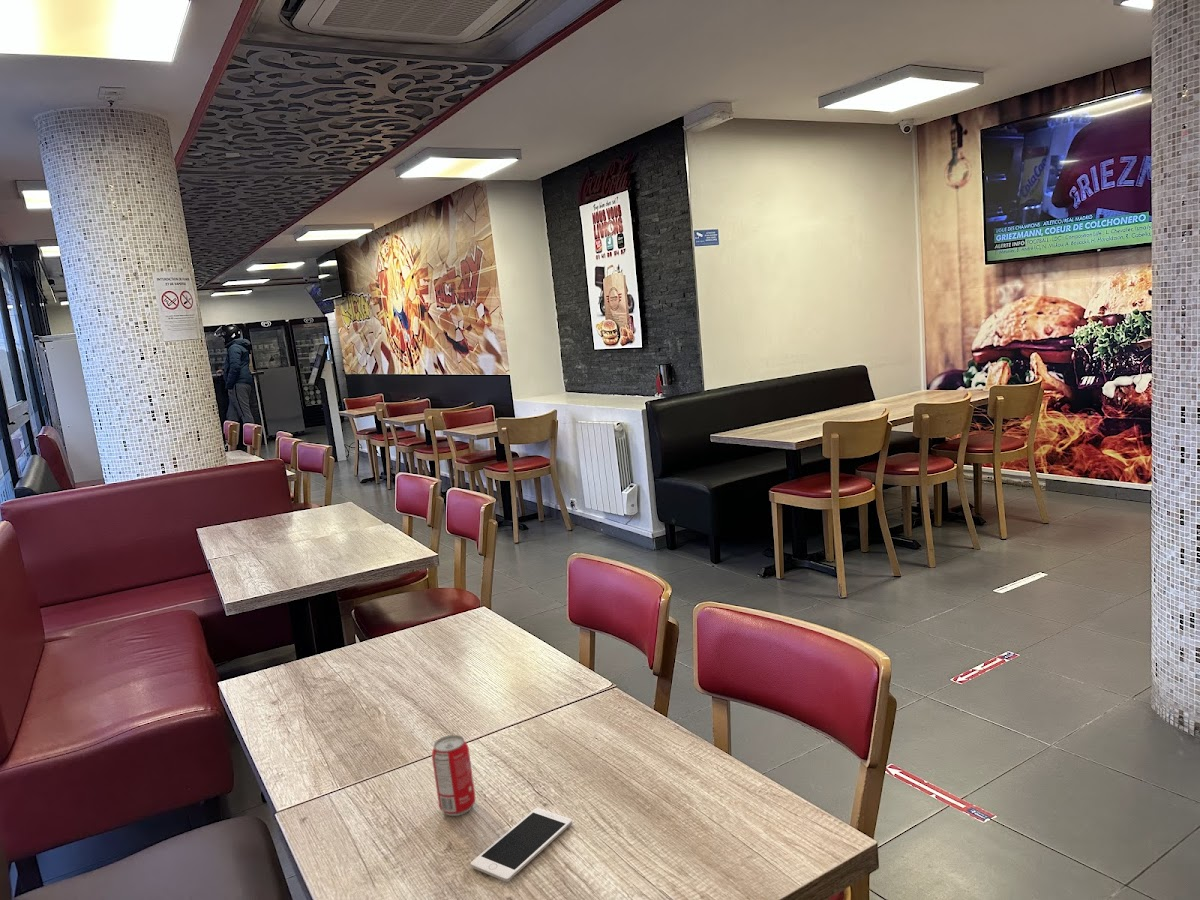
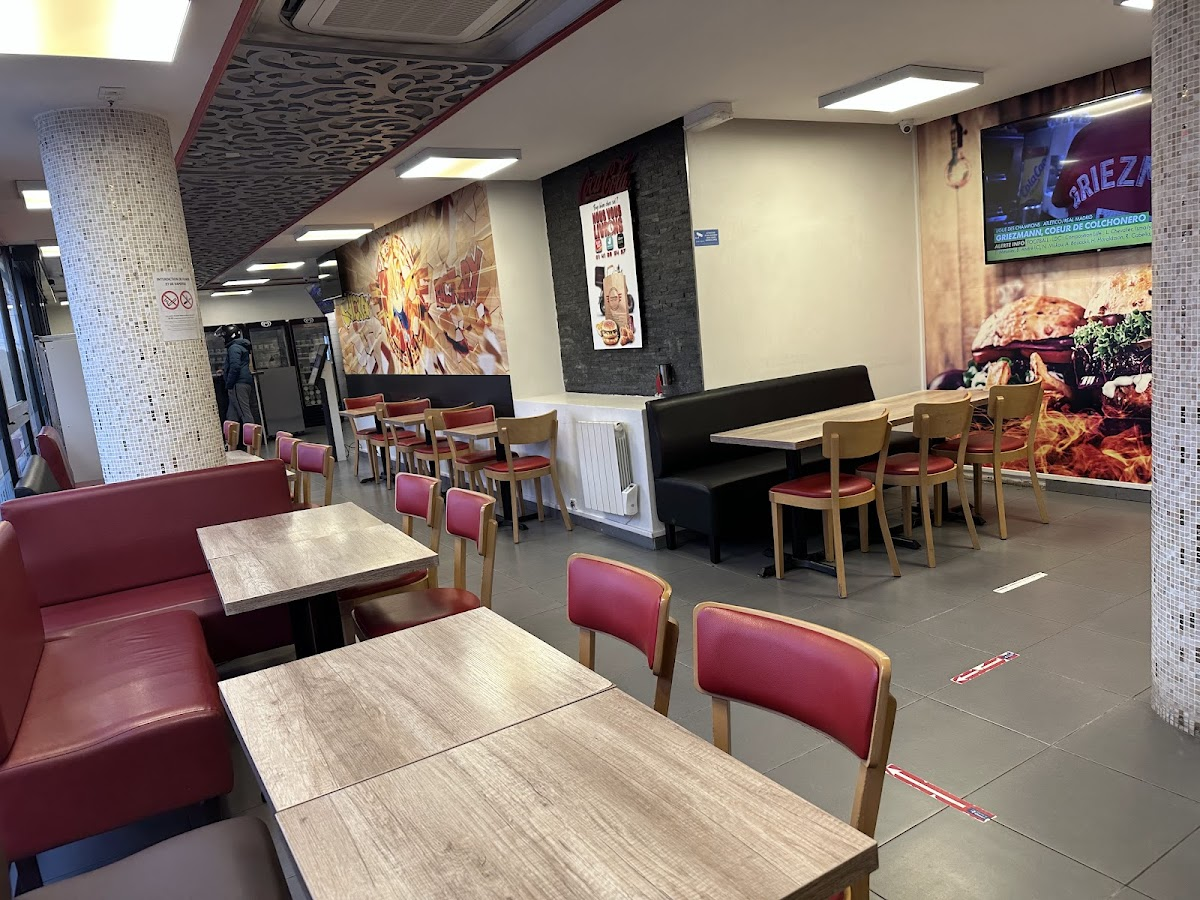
- cell phone (523, 842)
- beverage can (453, 775)
